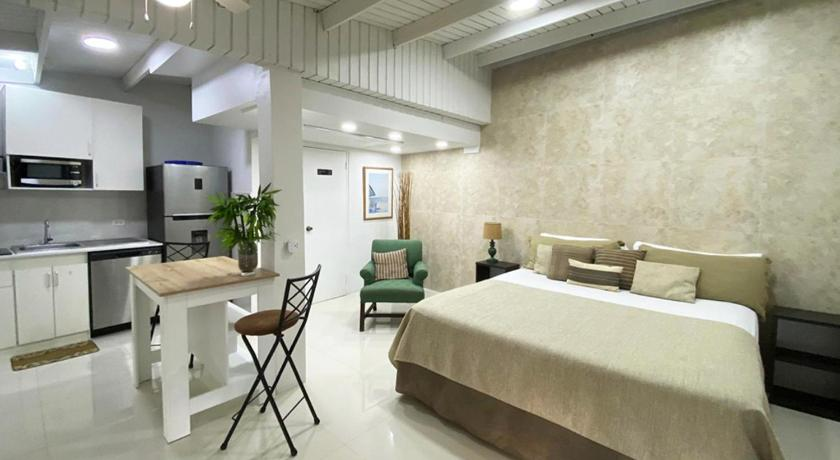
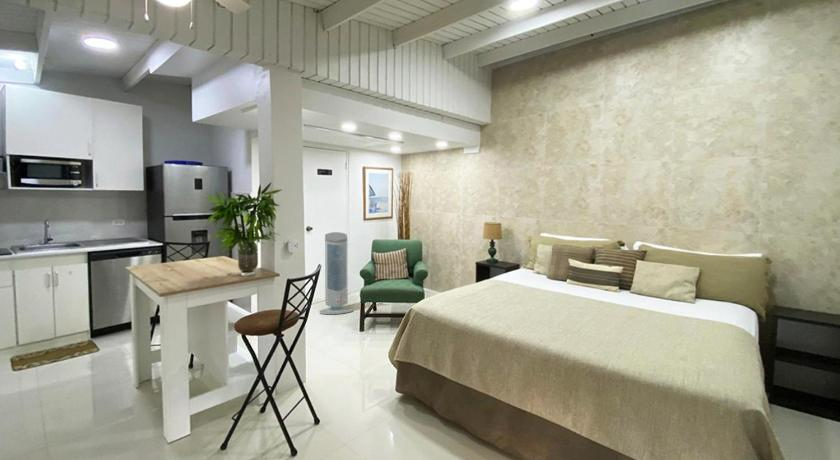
+ air purifier (336, 272)
